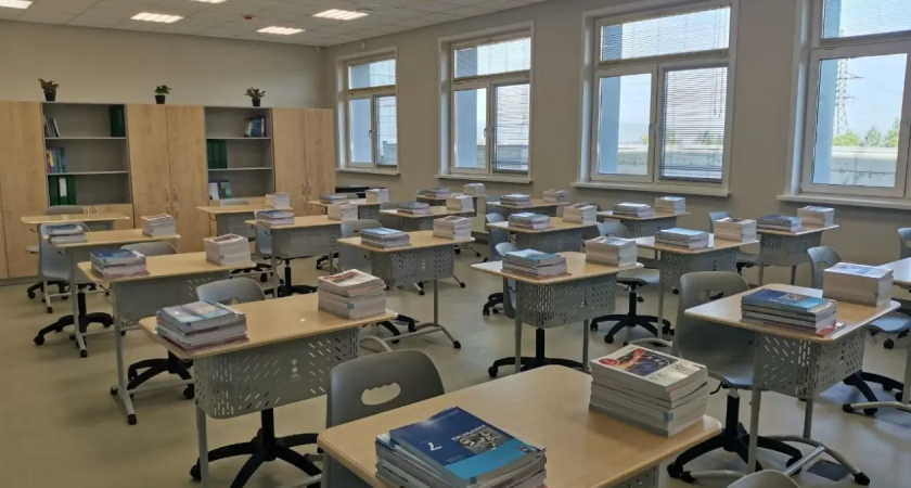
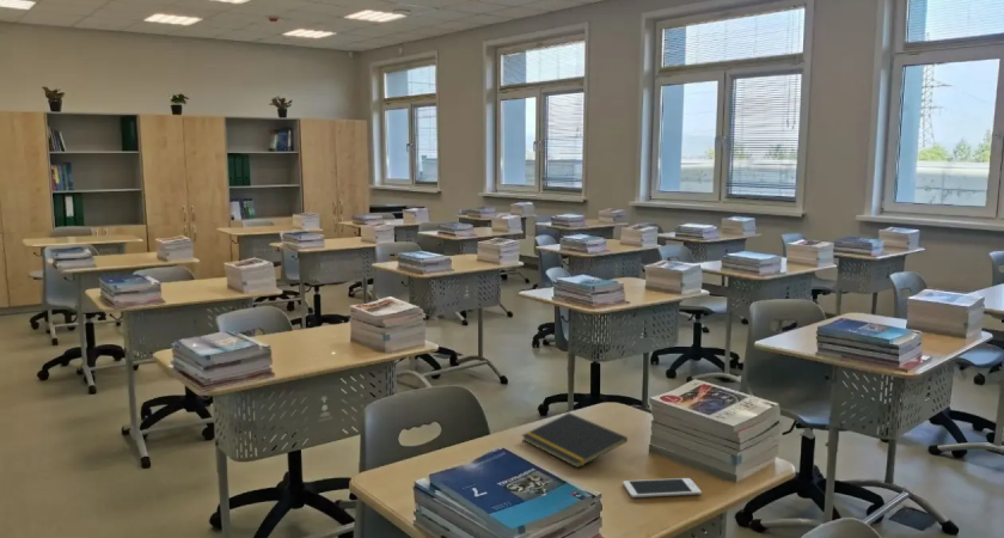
+ cell phone (661, 487)
+ notepad (573, 438)
